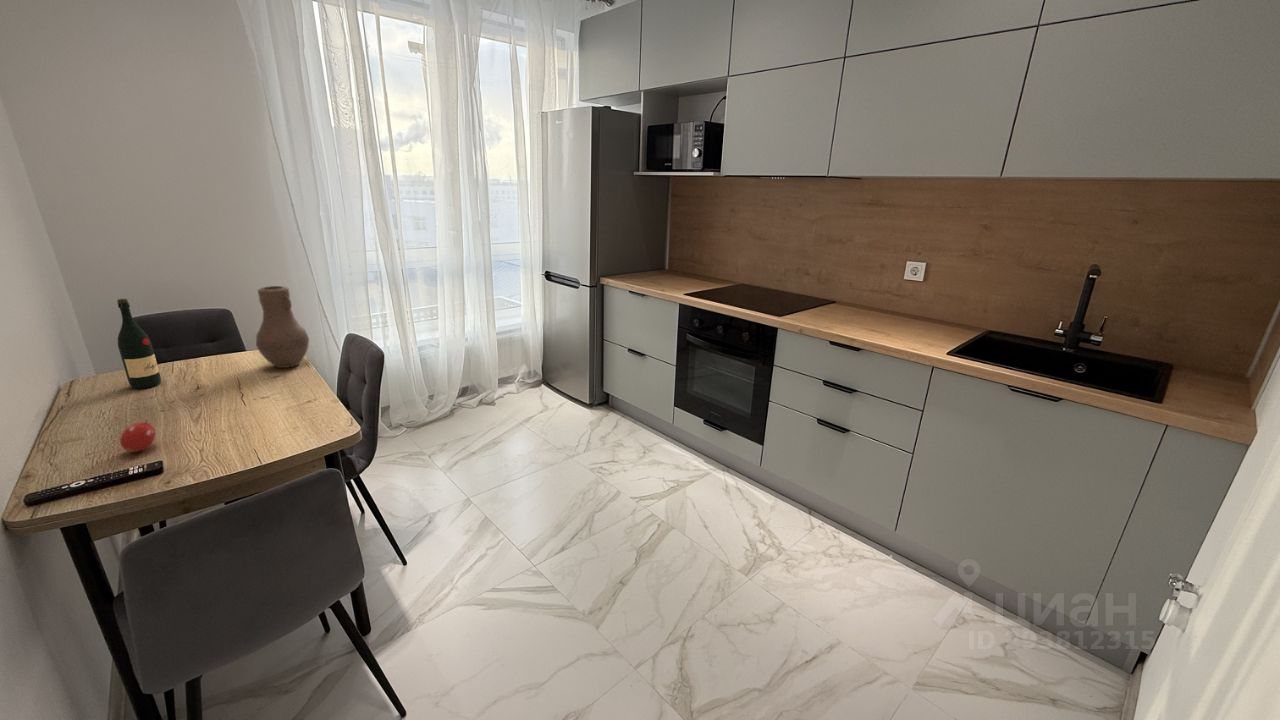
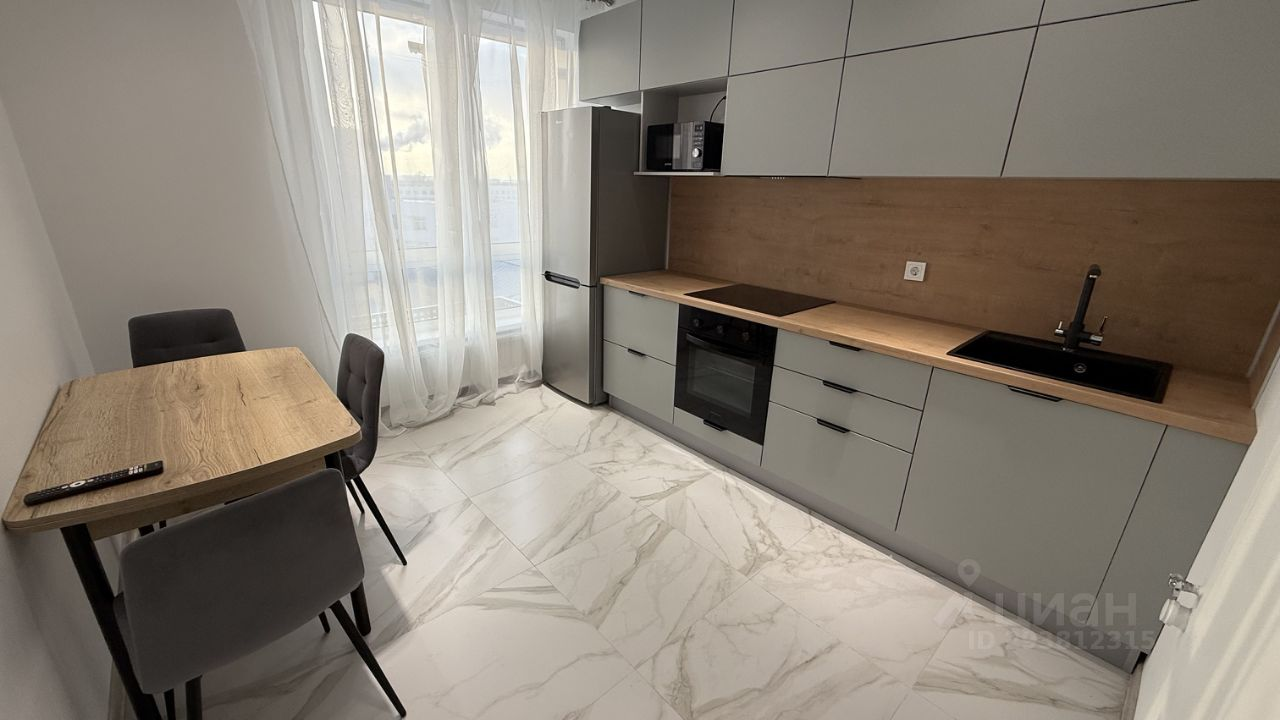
- vase (280, 327)
- wine bottle (134, 343)
- fruit (138, 435)
